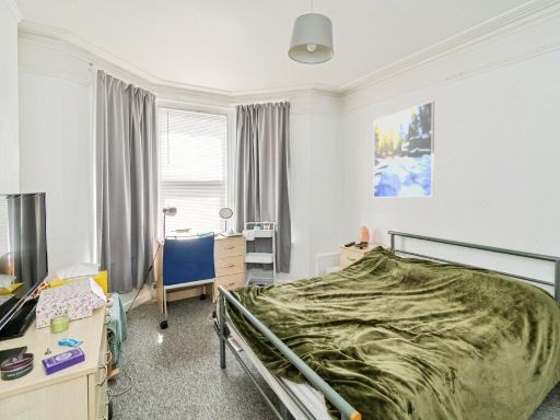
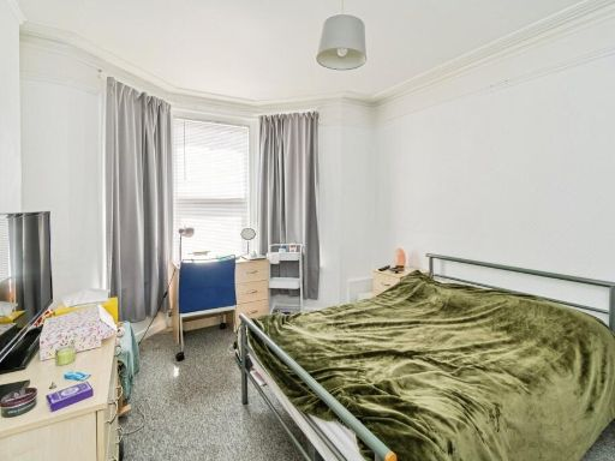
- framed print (400, 154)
